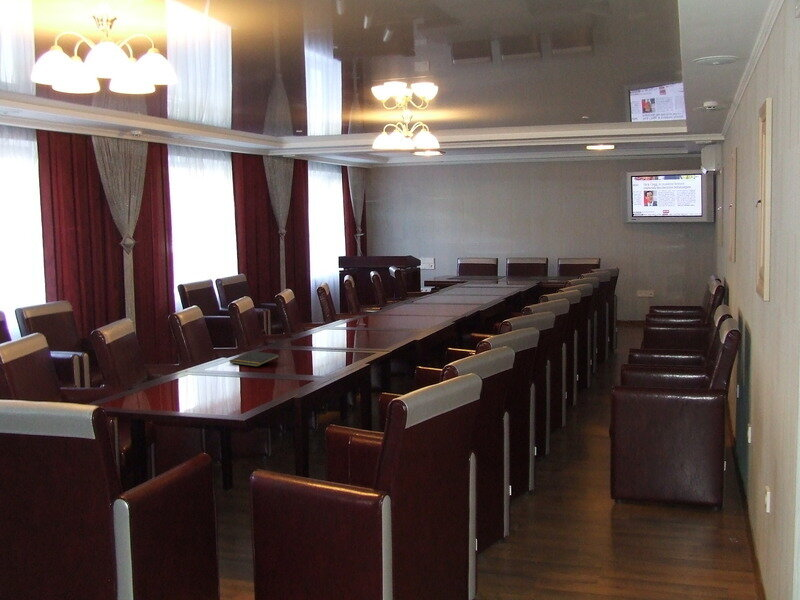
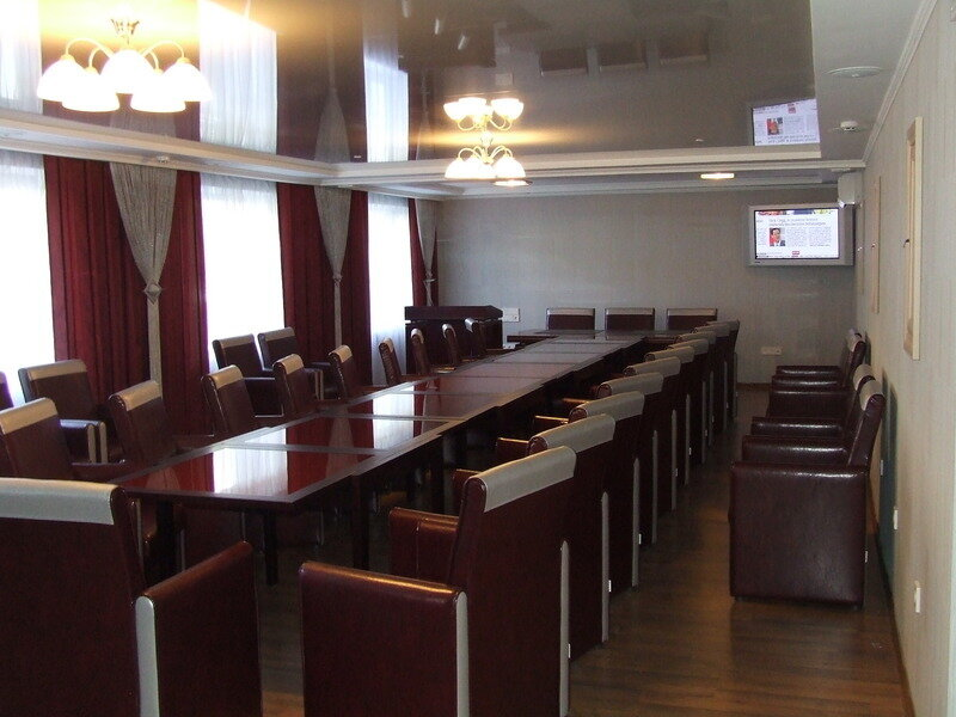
- notepad (254, 358)
